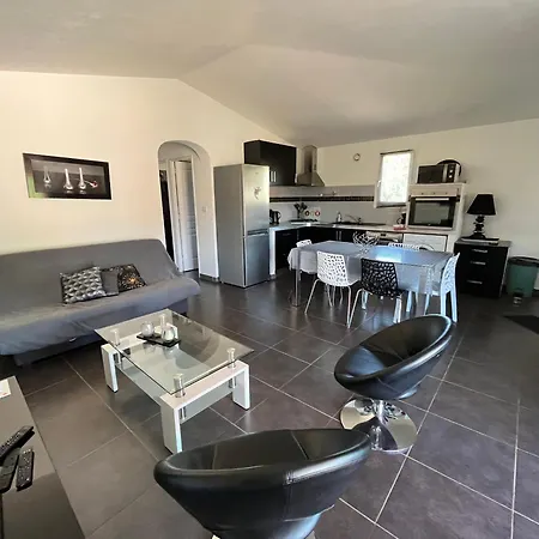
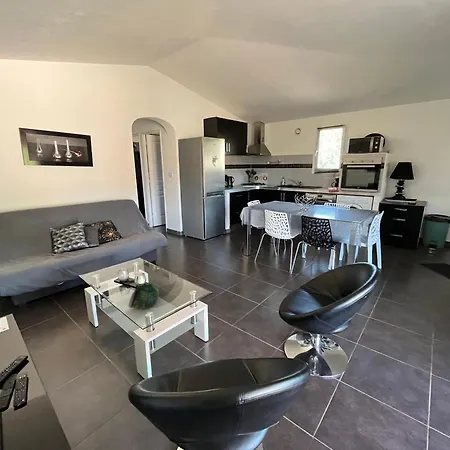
+ decorative bowl (144, 297)
